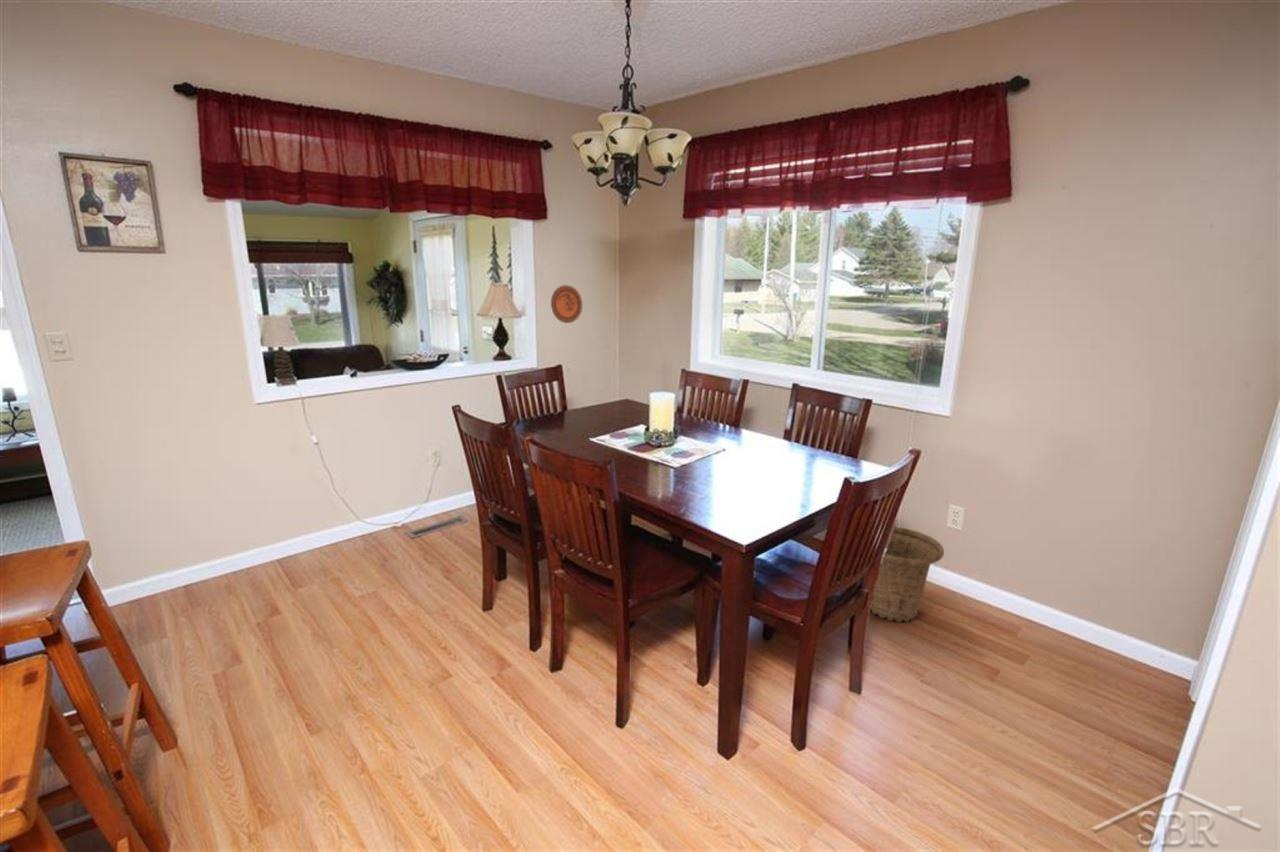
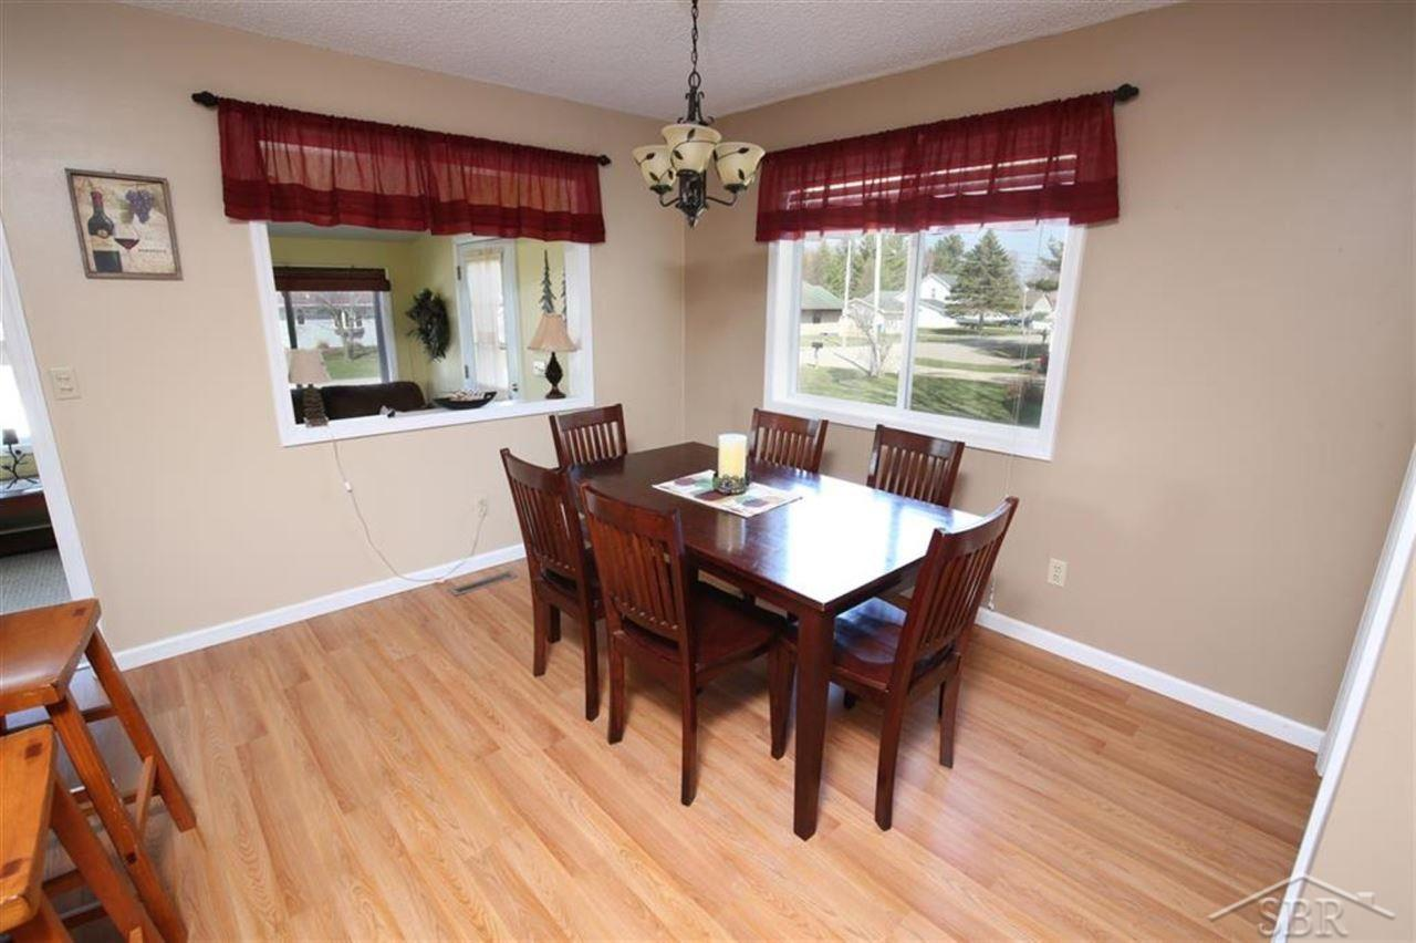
- decorative plate (566, 304)
- basket (895, 575)
